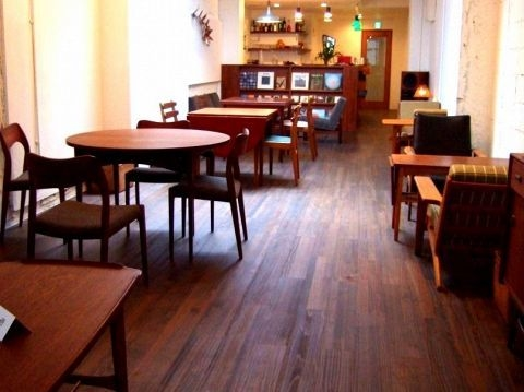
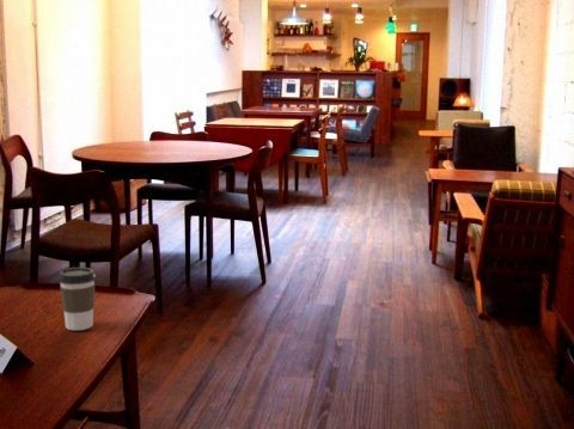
+ coffee cup (78, 299)
